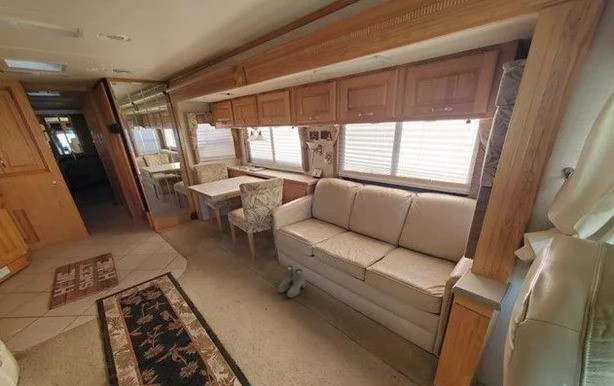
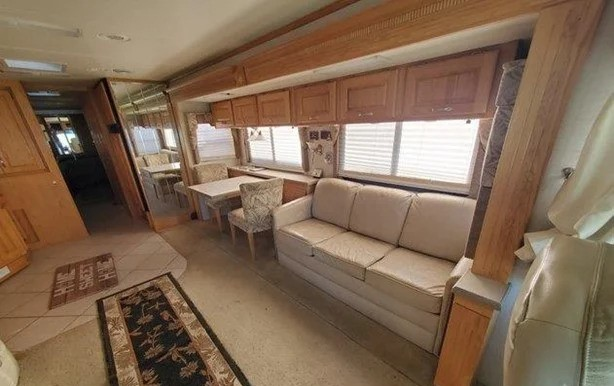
- boots (291, 280)
